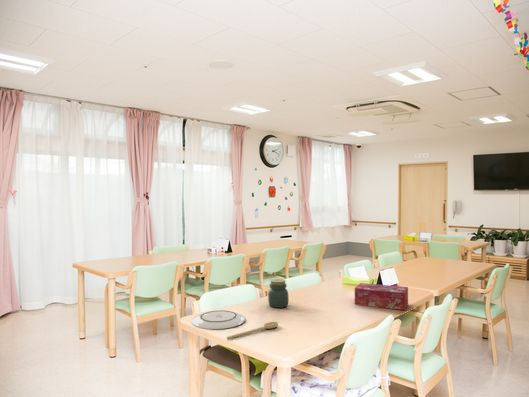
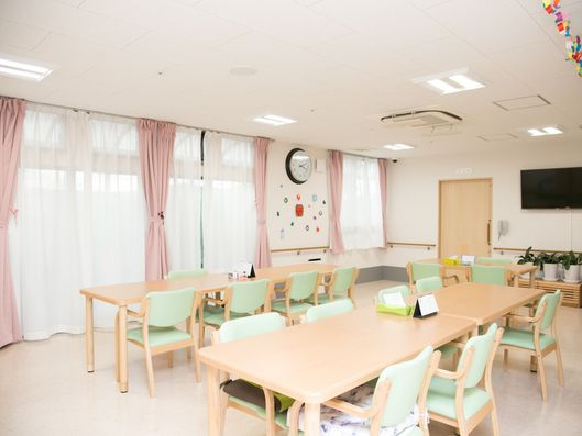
- plate (218, 317)
- tissue box (381, 295)
- spoon (253, 330)
- jar (278, 292)
